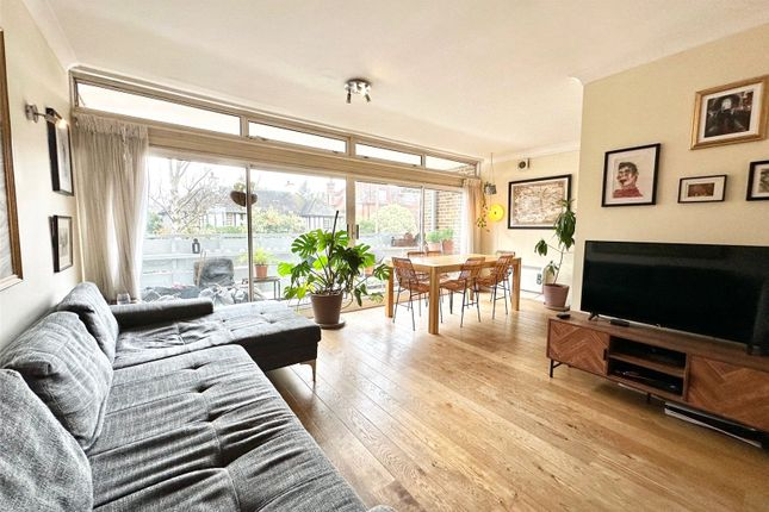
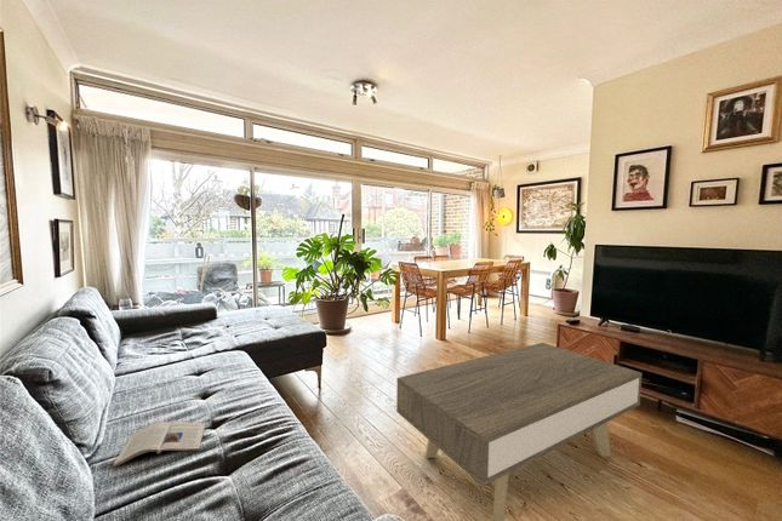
+ magazine (164, 437)
+ coffee table (518, 414)
